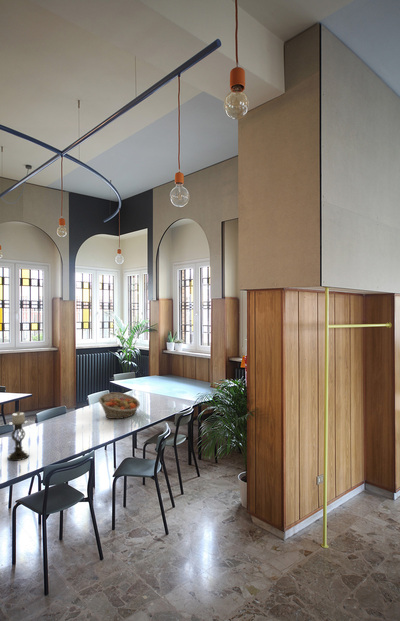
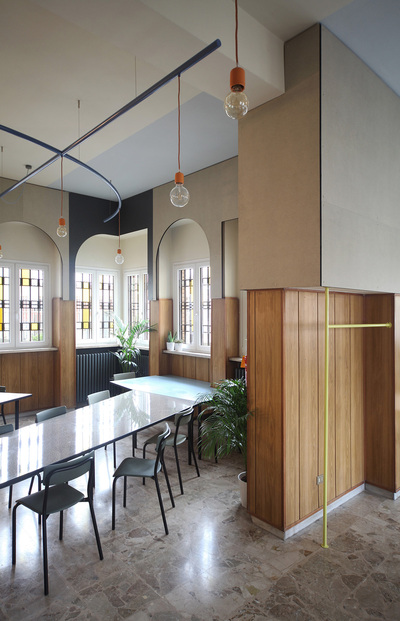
- fruit basket (119, 404)
- candle holder (17, 434)
